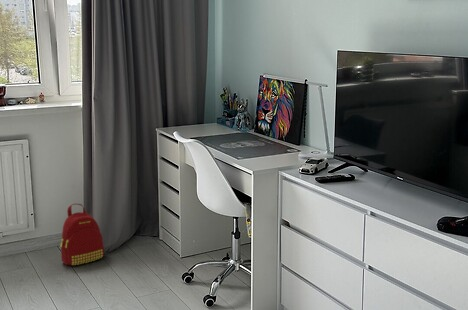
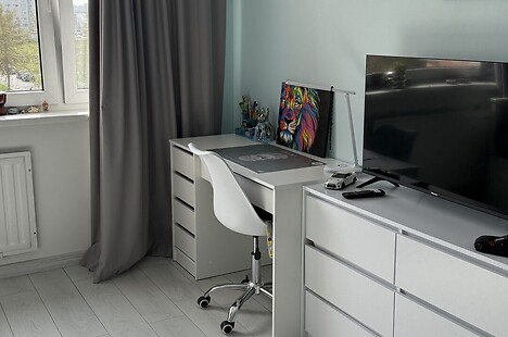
- backpack (81, 233)
